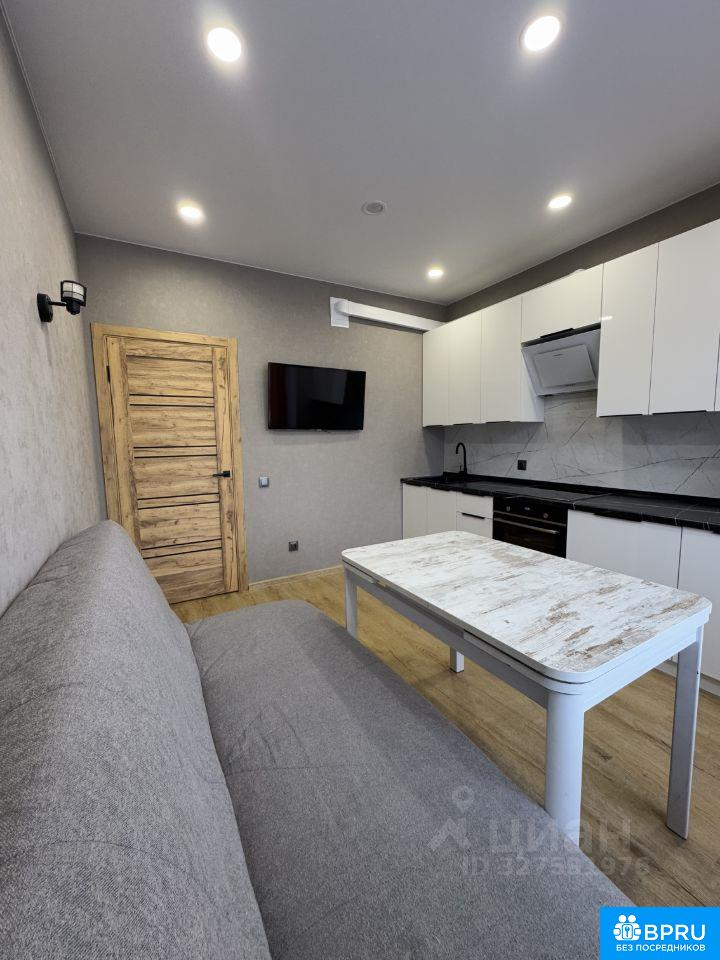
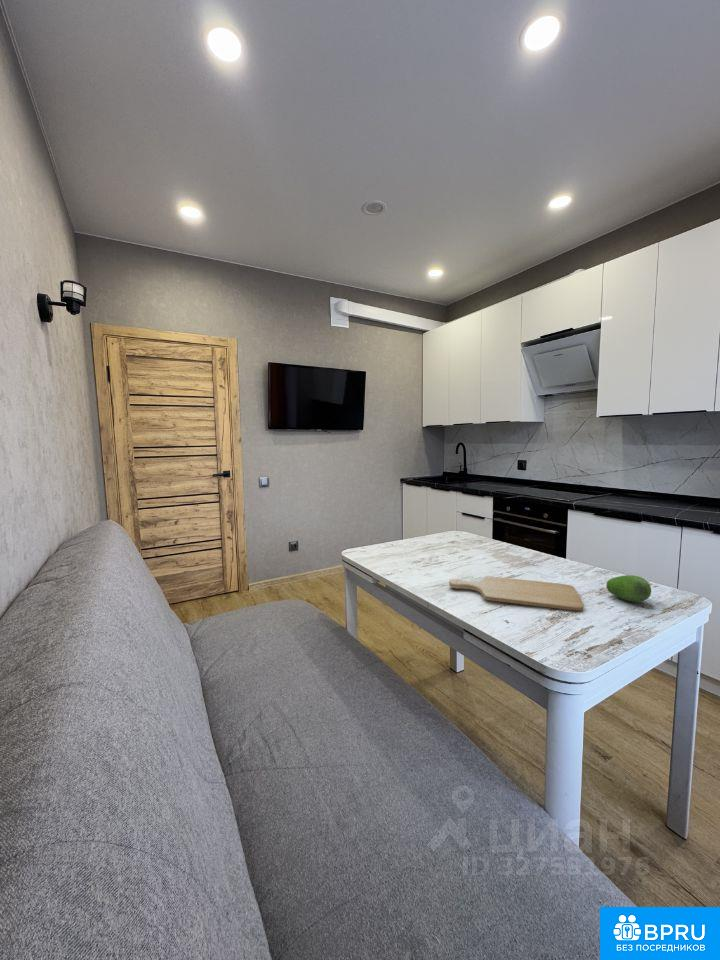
+ chopping board (510, 589)
+ fruit (628, 587)
